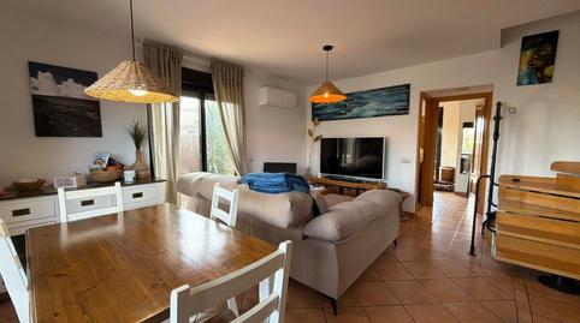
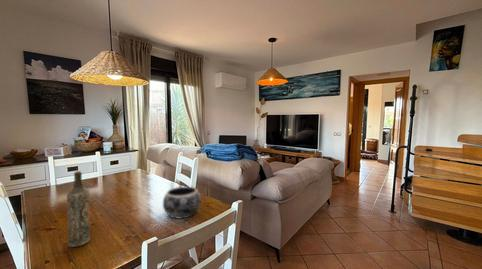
+ decorative bowl (182, 201)
+ bottle (78, 207)
